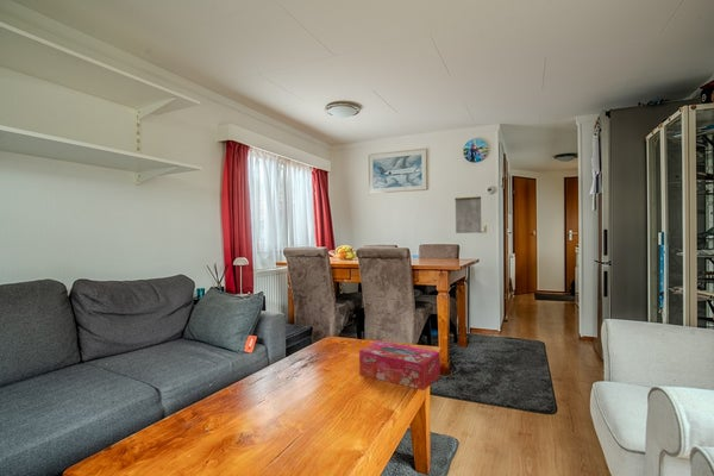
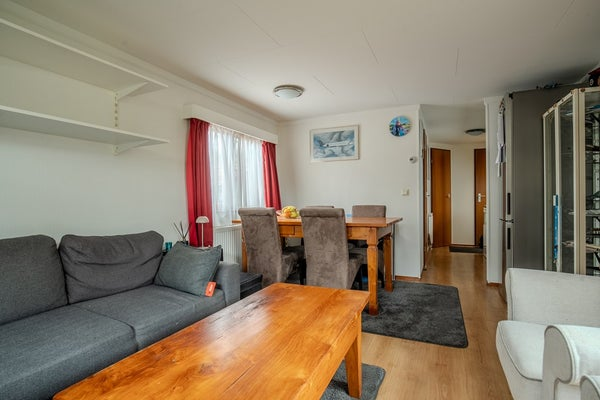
- tissue box (399, 363)
- calendar (468, 211)
